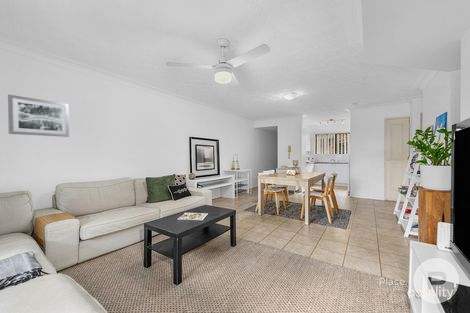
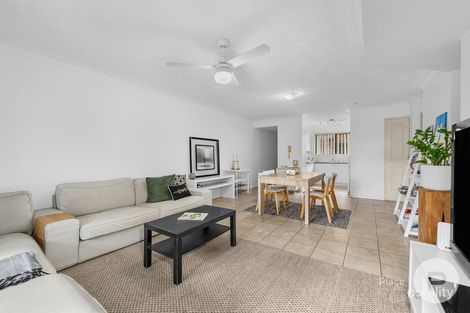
- wall art (41, 117)
